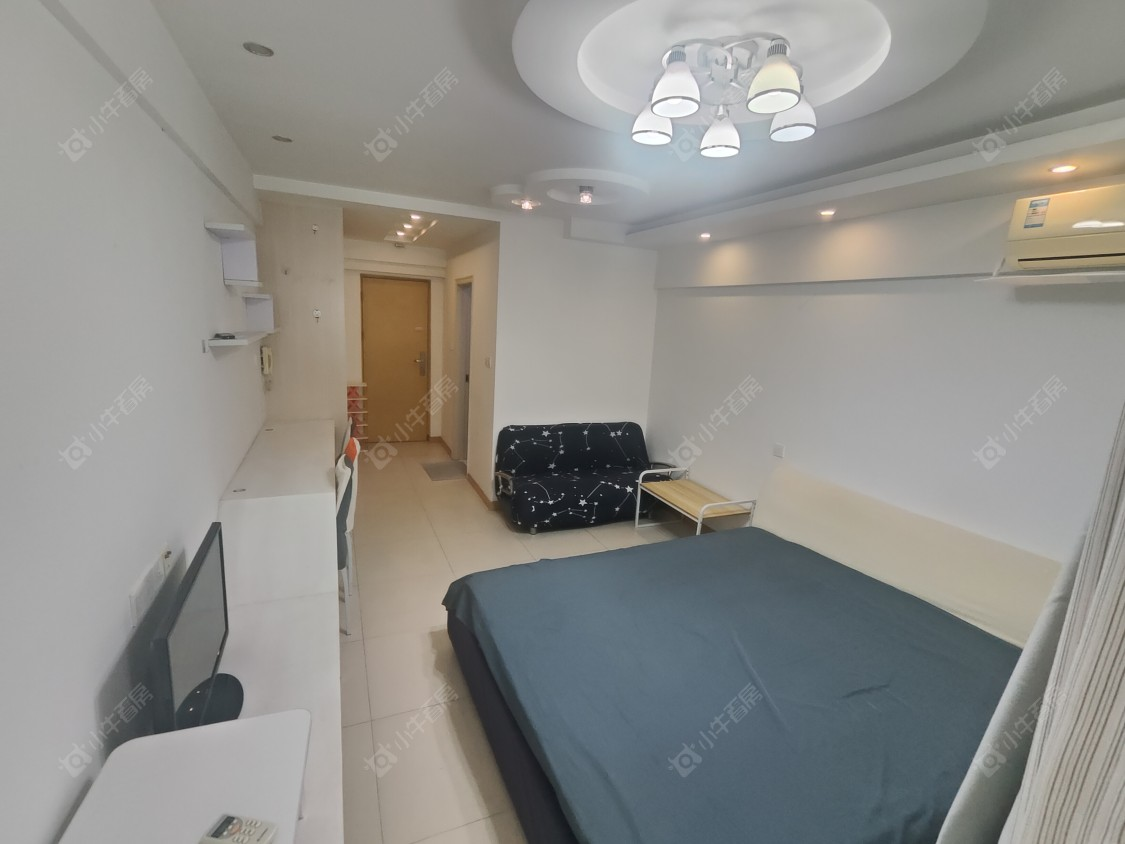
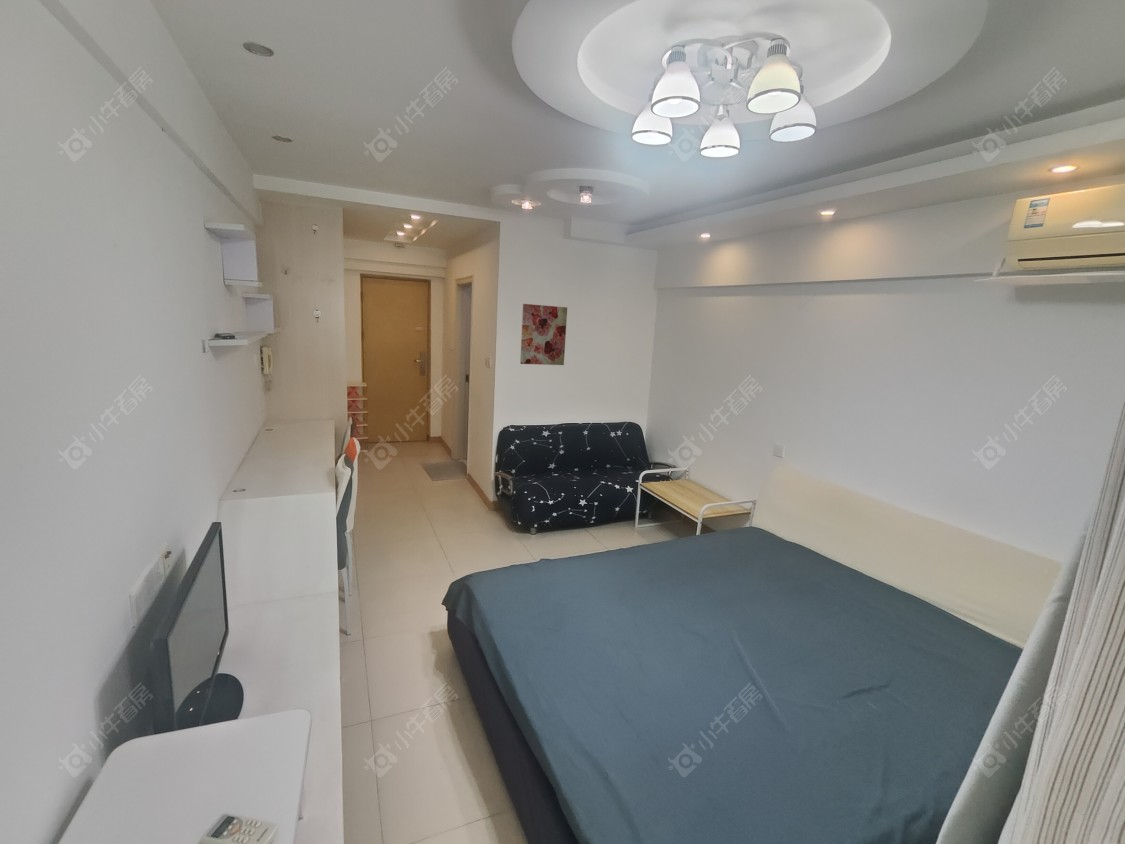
+ wall art (543, 335)
